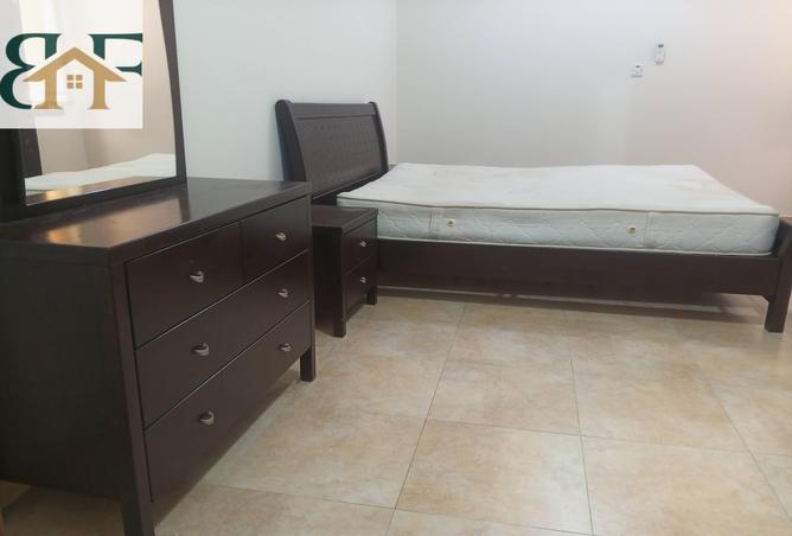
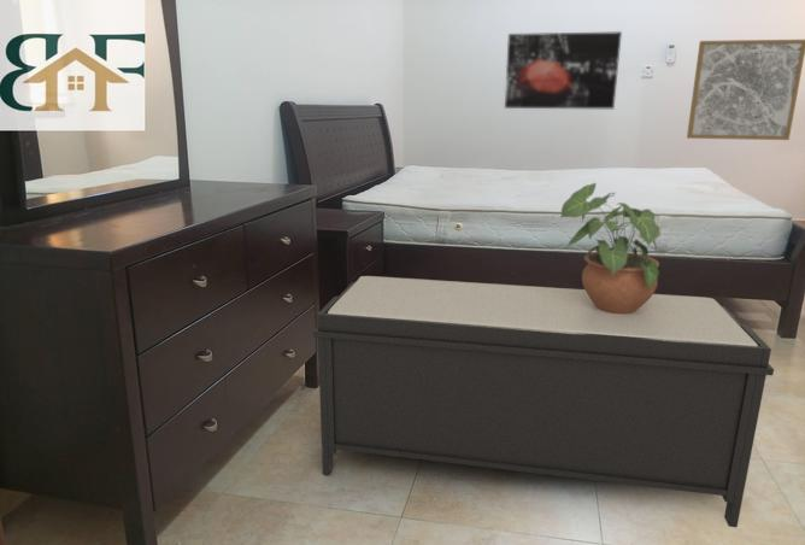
+ wall art (560, 71)
+ wall art (744, 90)
+ potted plant (609, 247)
+ bench (522, 386)
